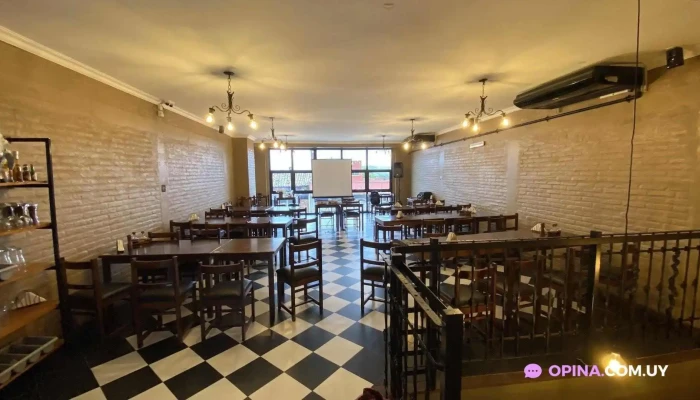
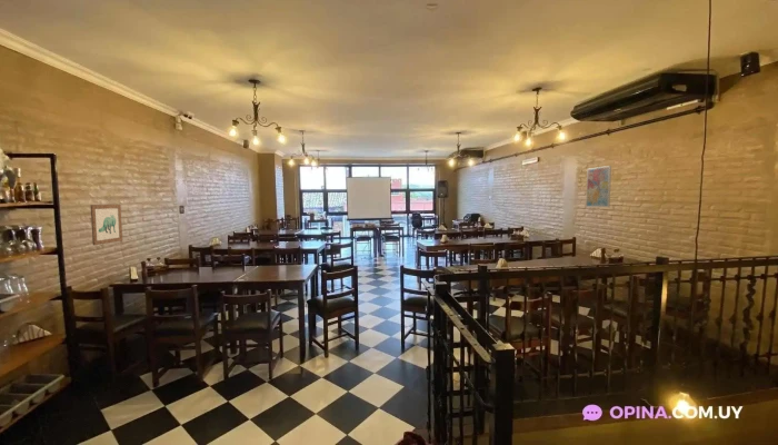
+ wall art (598, 187)
+ wall art (107, 224)
